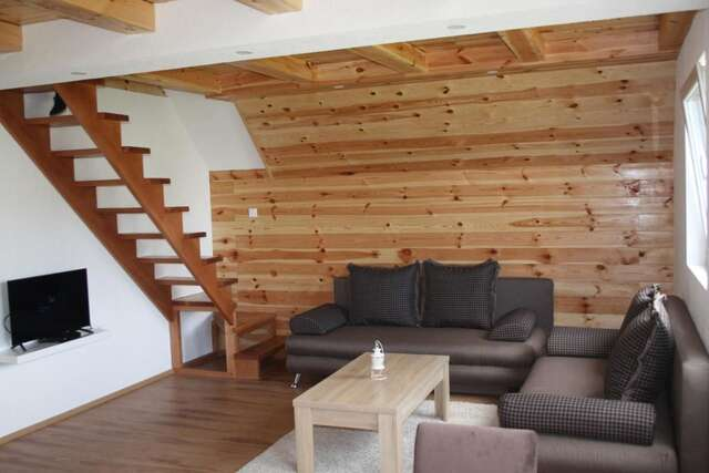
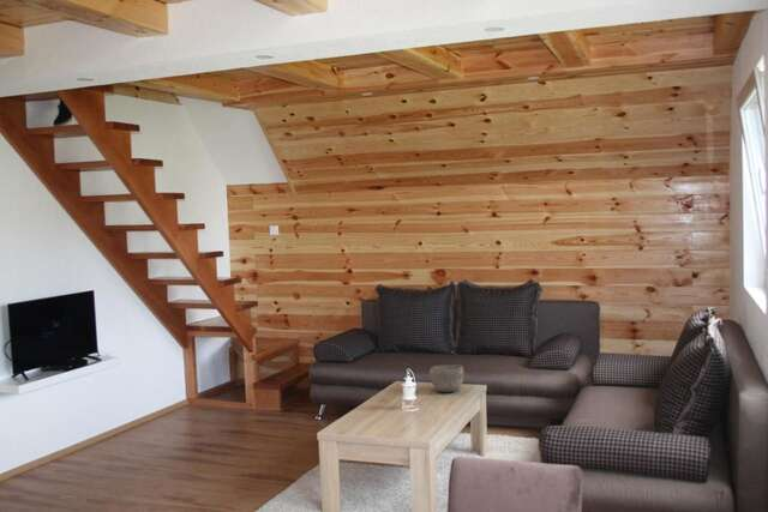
+ bowl (448, 378)
